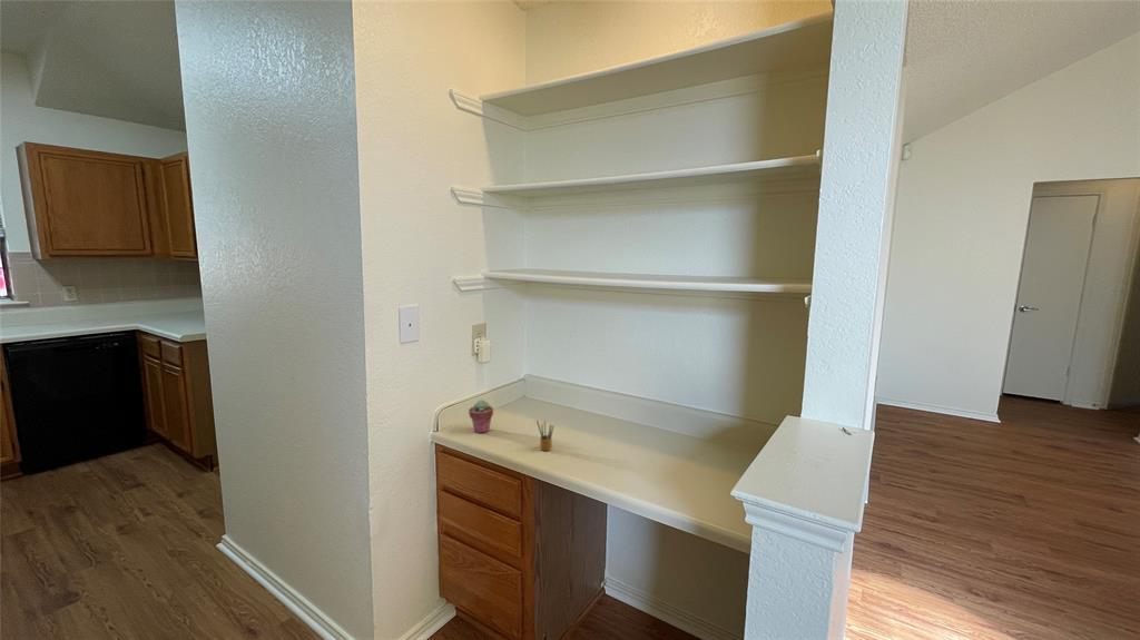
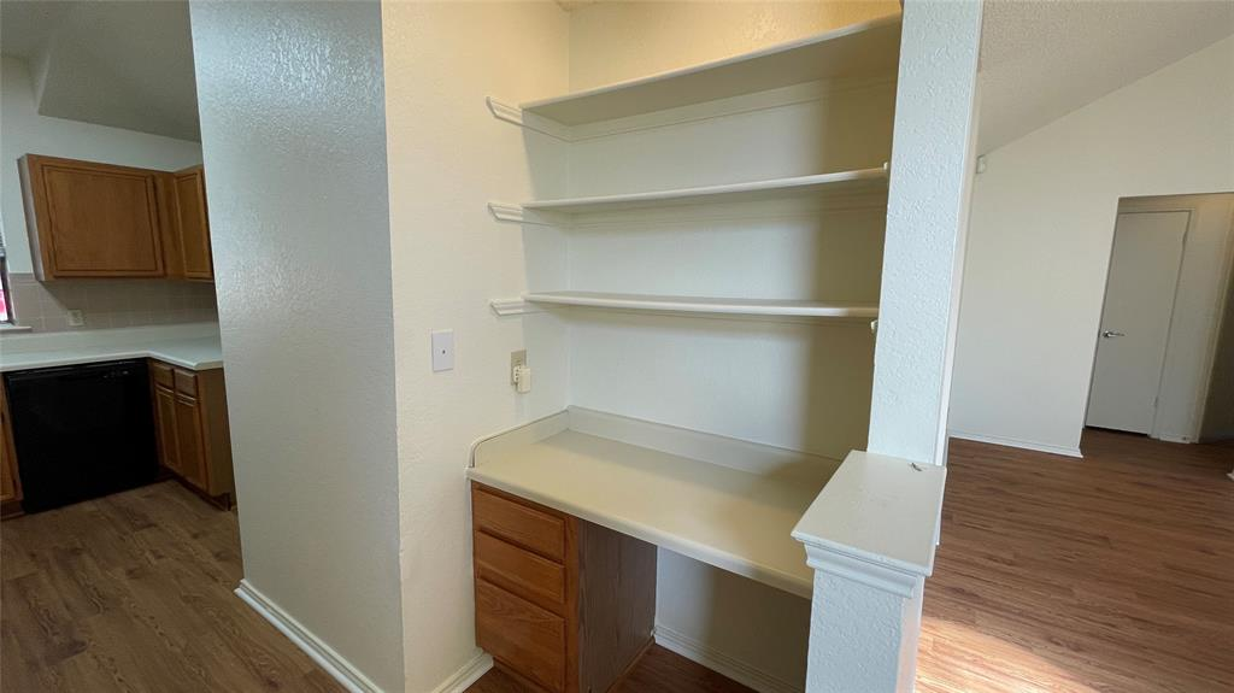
- potted succulent (481, 414)
- pencil box (544, 434)
